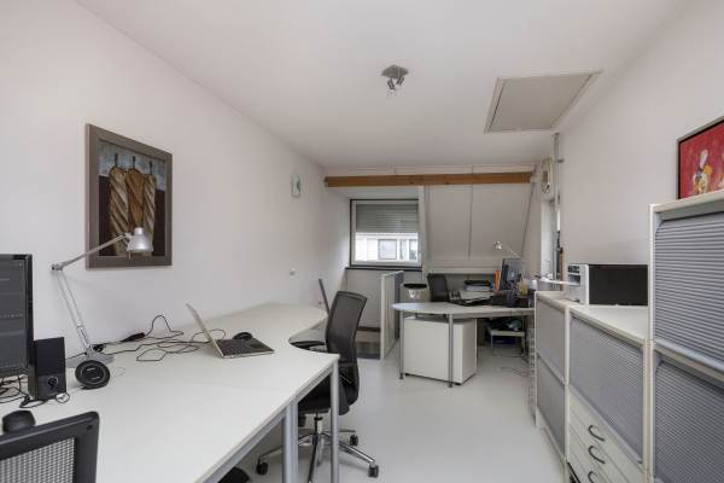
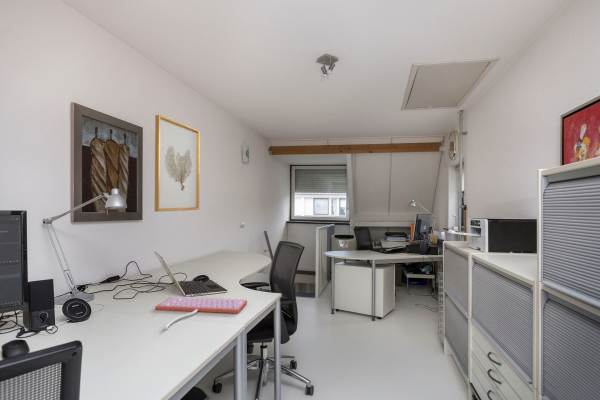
+ keyboard (192, 312)
+ wall art (179, 167)
